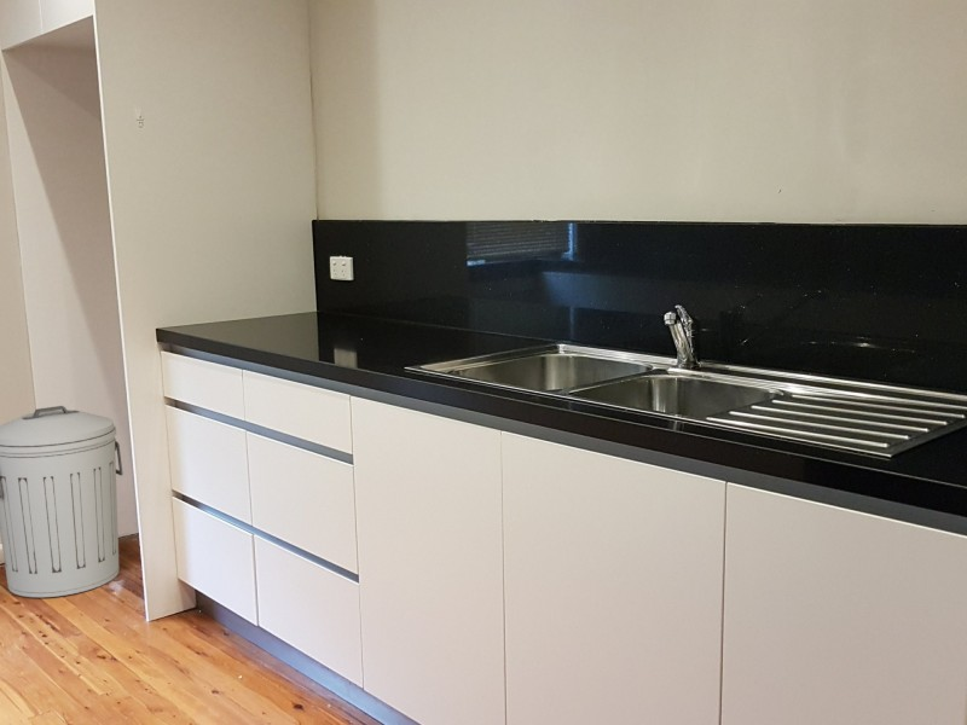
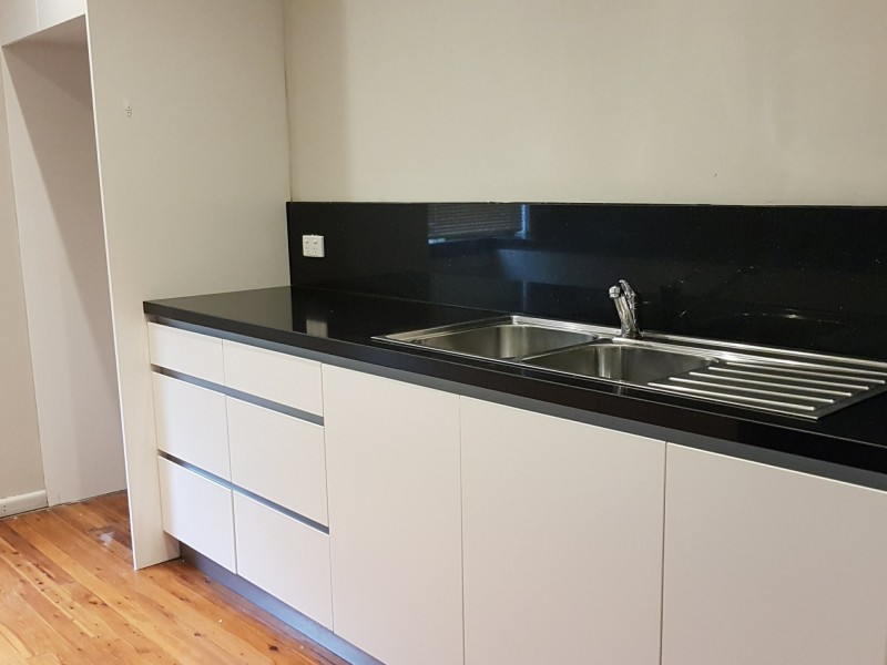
- trash can (57, 493)
